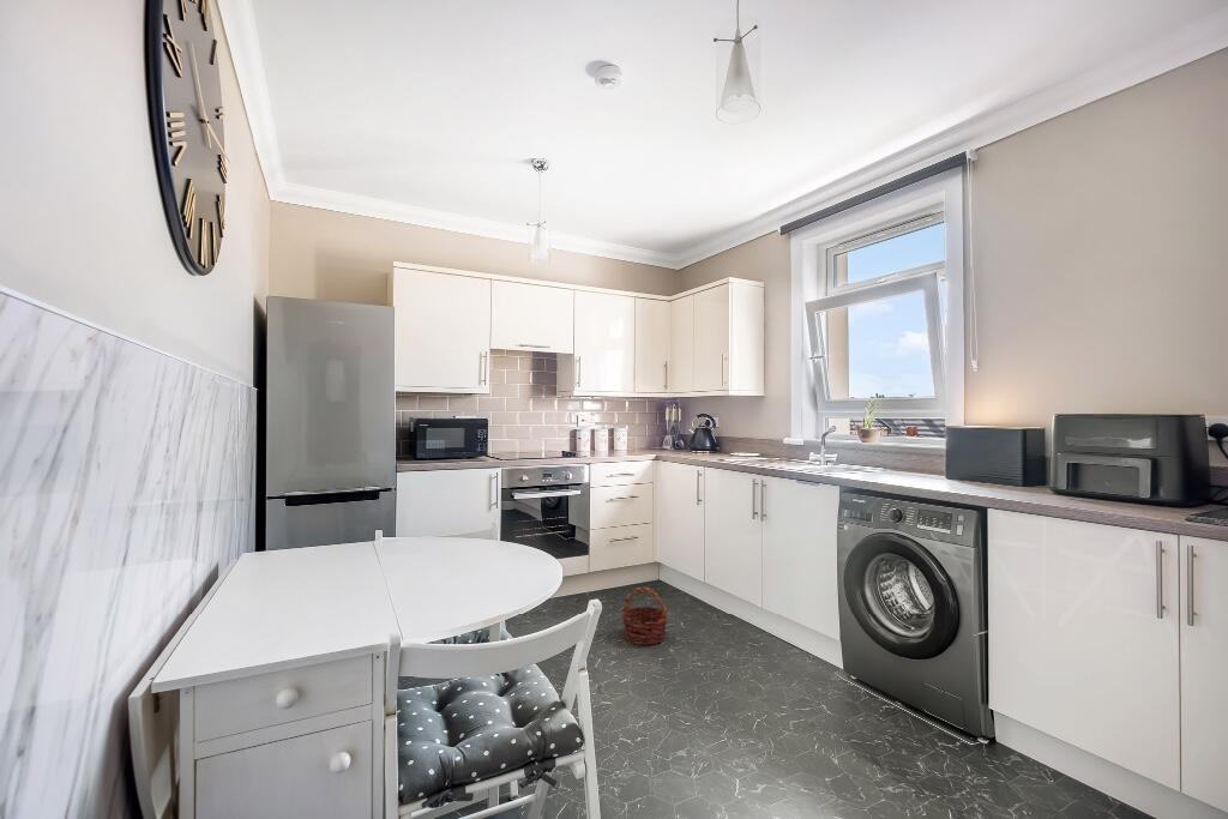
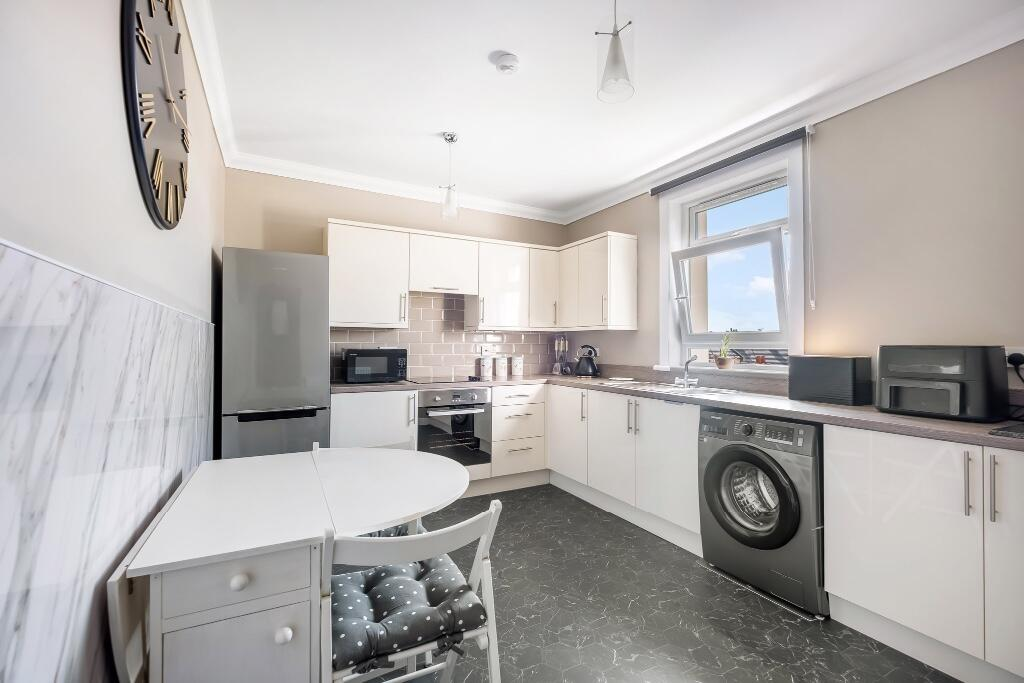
- basket (644, 612)
